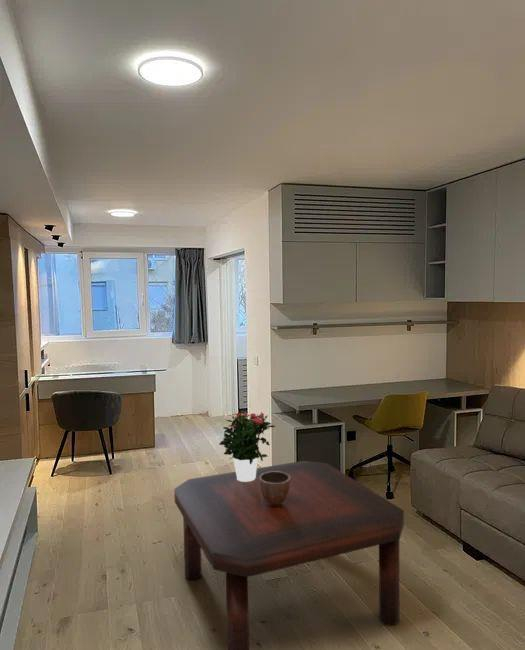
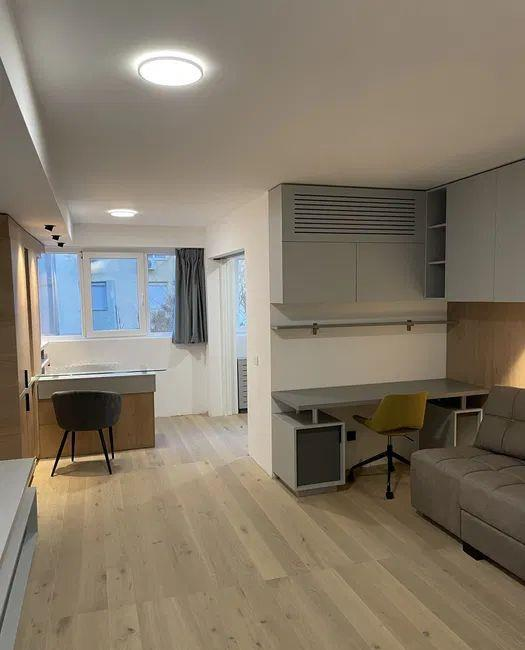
- decorative bowl (274, 489)
- coffee table (282, 546)
- potted flower (247, 445)
